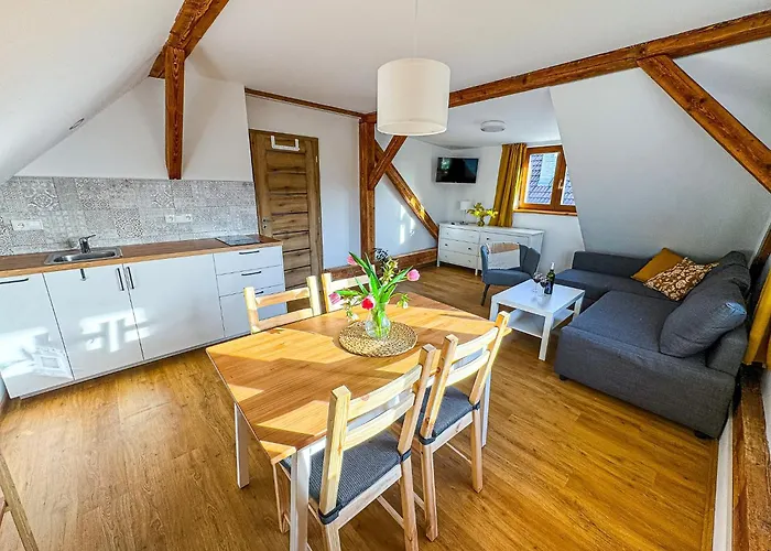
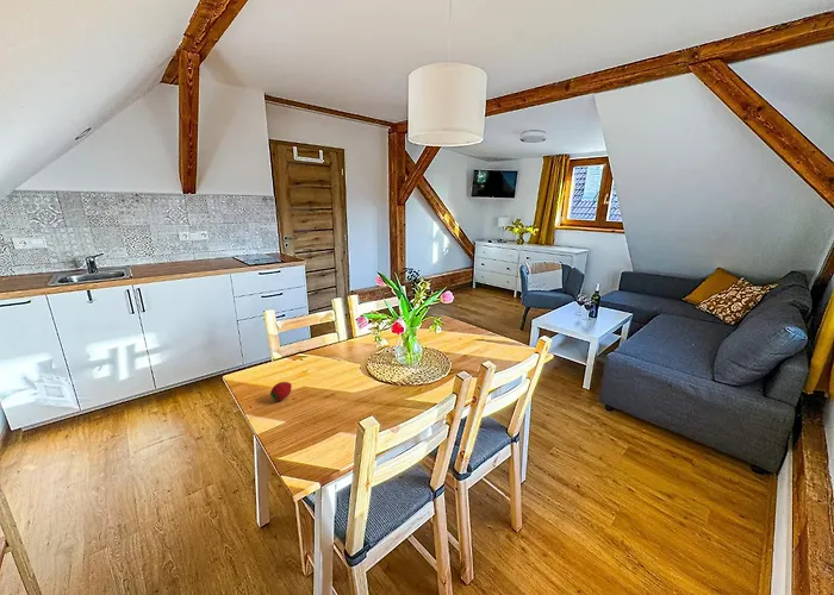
+ fruit (281, 390)
